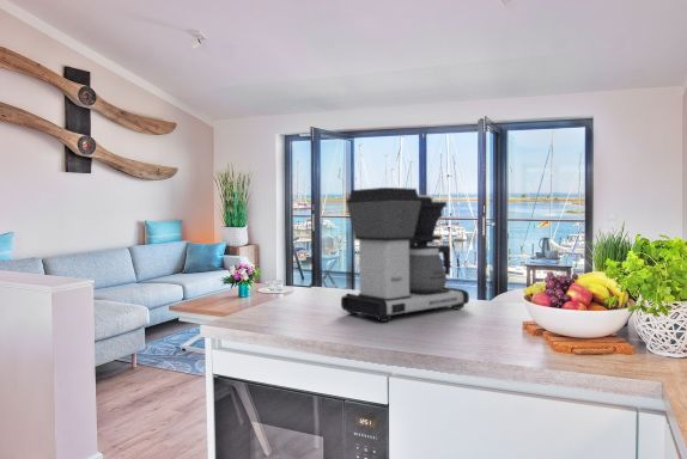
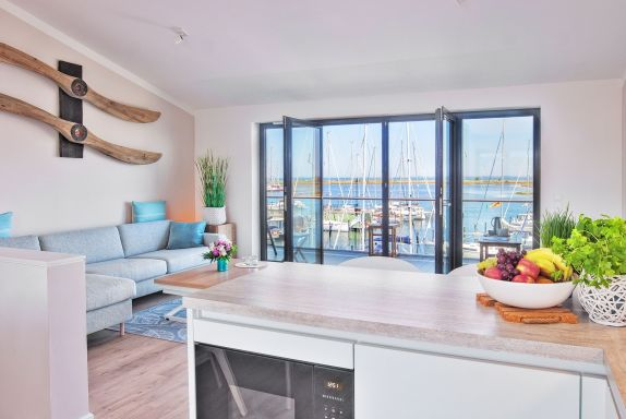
- coffee maker (407, 250)
